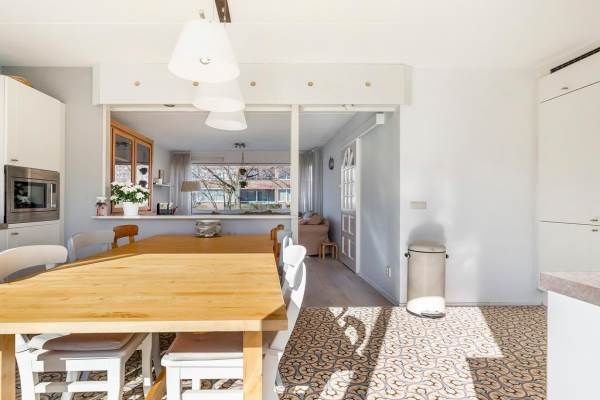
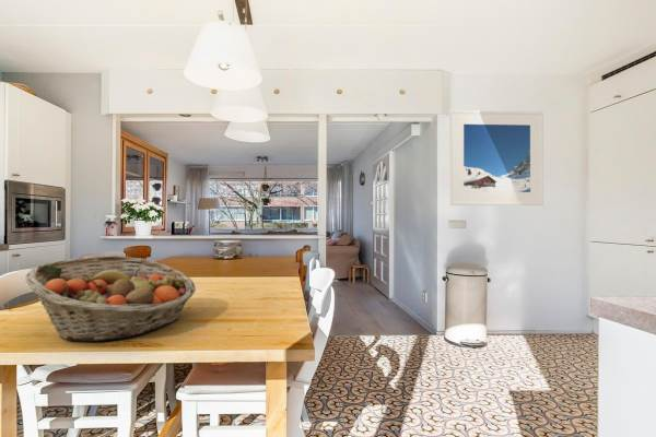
+ fruit basket (120, 292)
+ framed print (496, 158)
